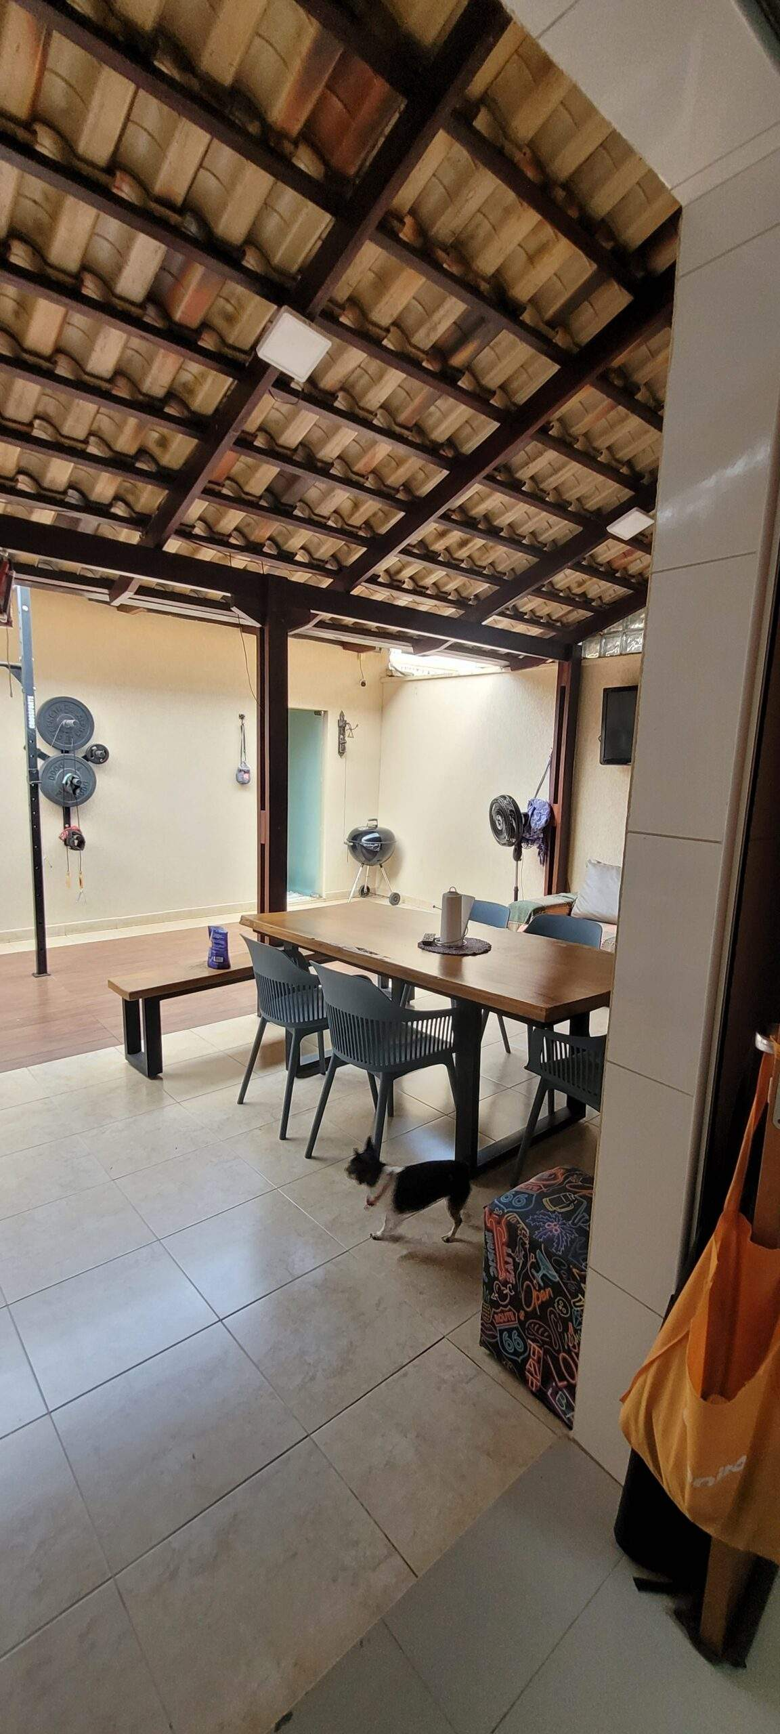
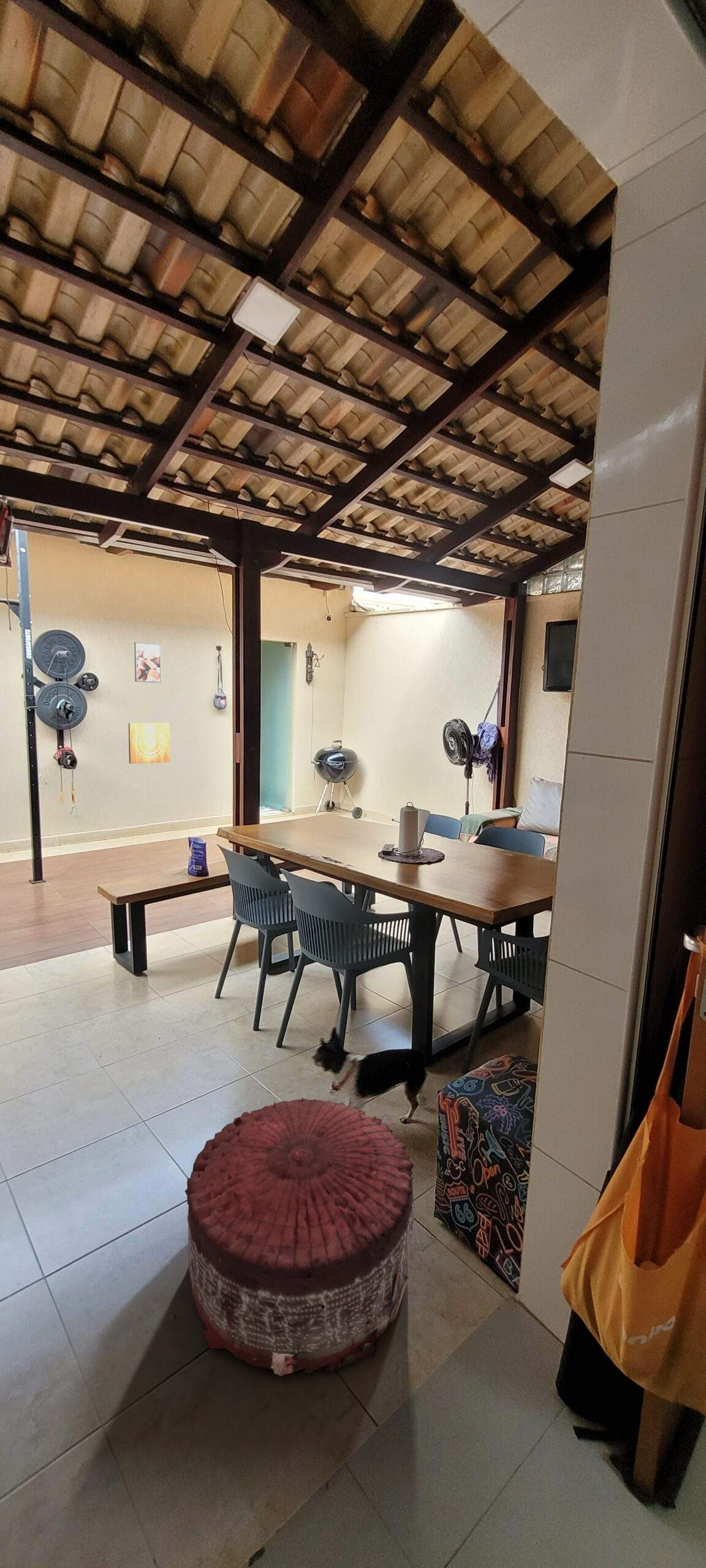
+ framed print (148, 662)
+ pouf (304, 1209)
+ wall art (150, 742)
